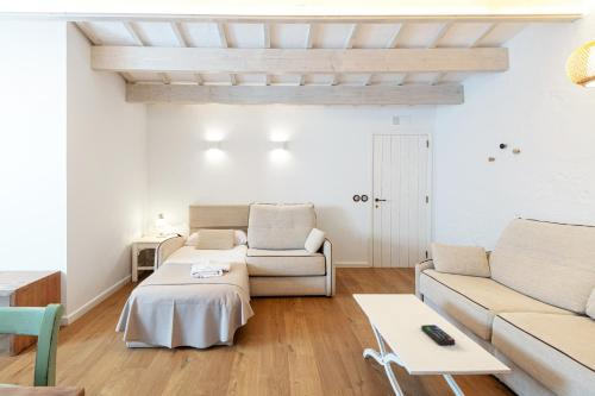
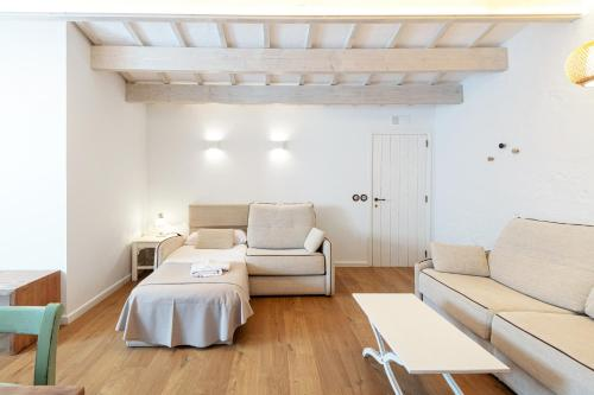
- remote control (437, 334)
